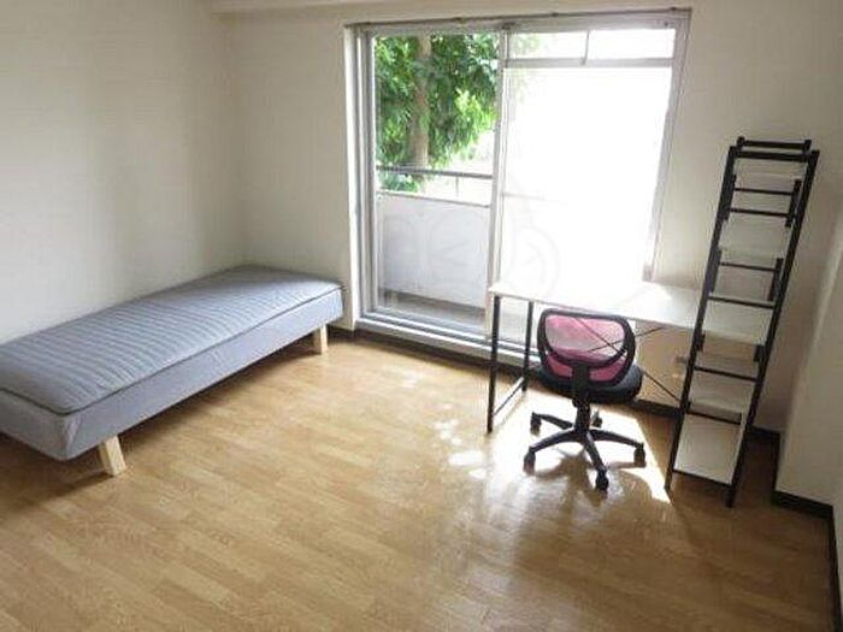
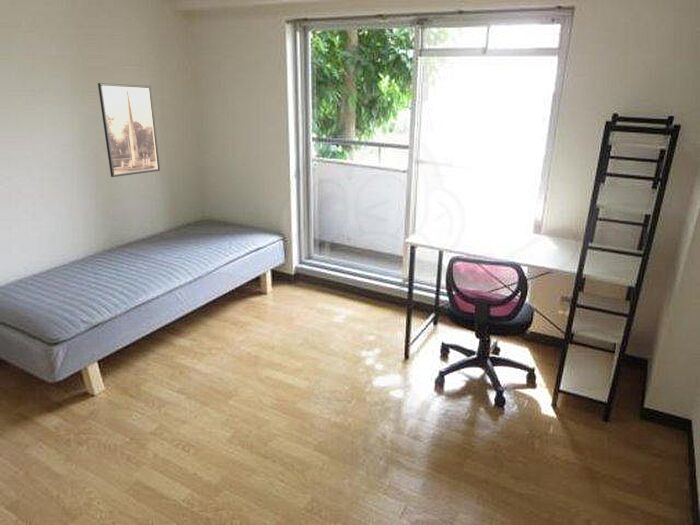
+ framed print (131, 130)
